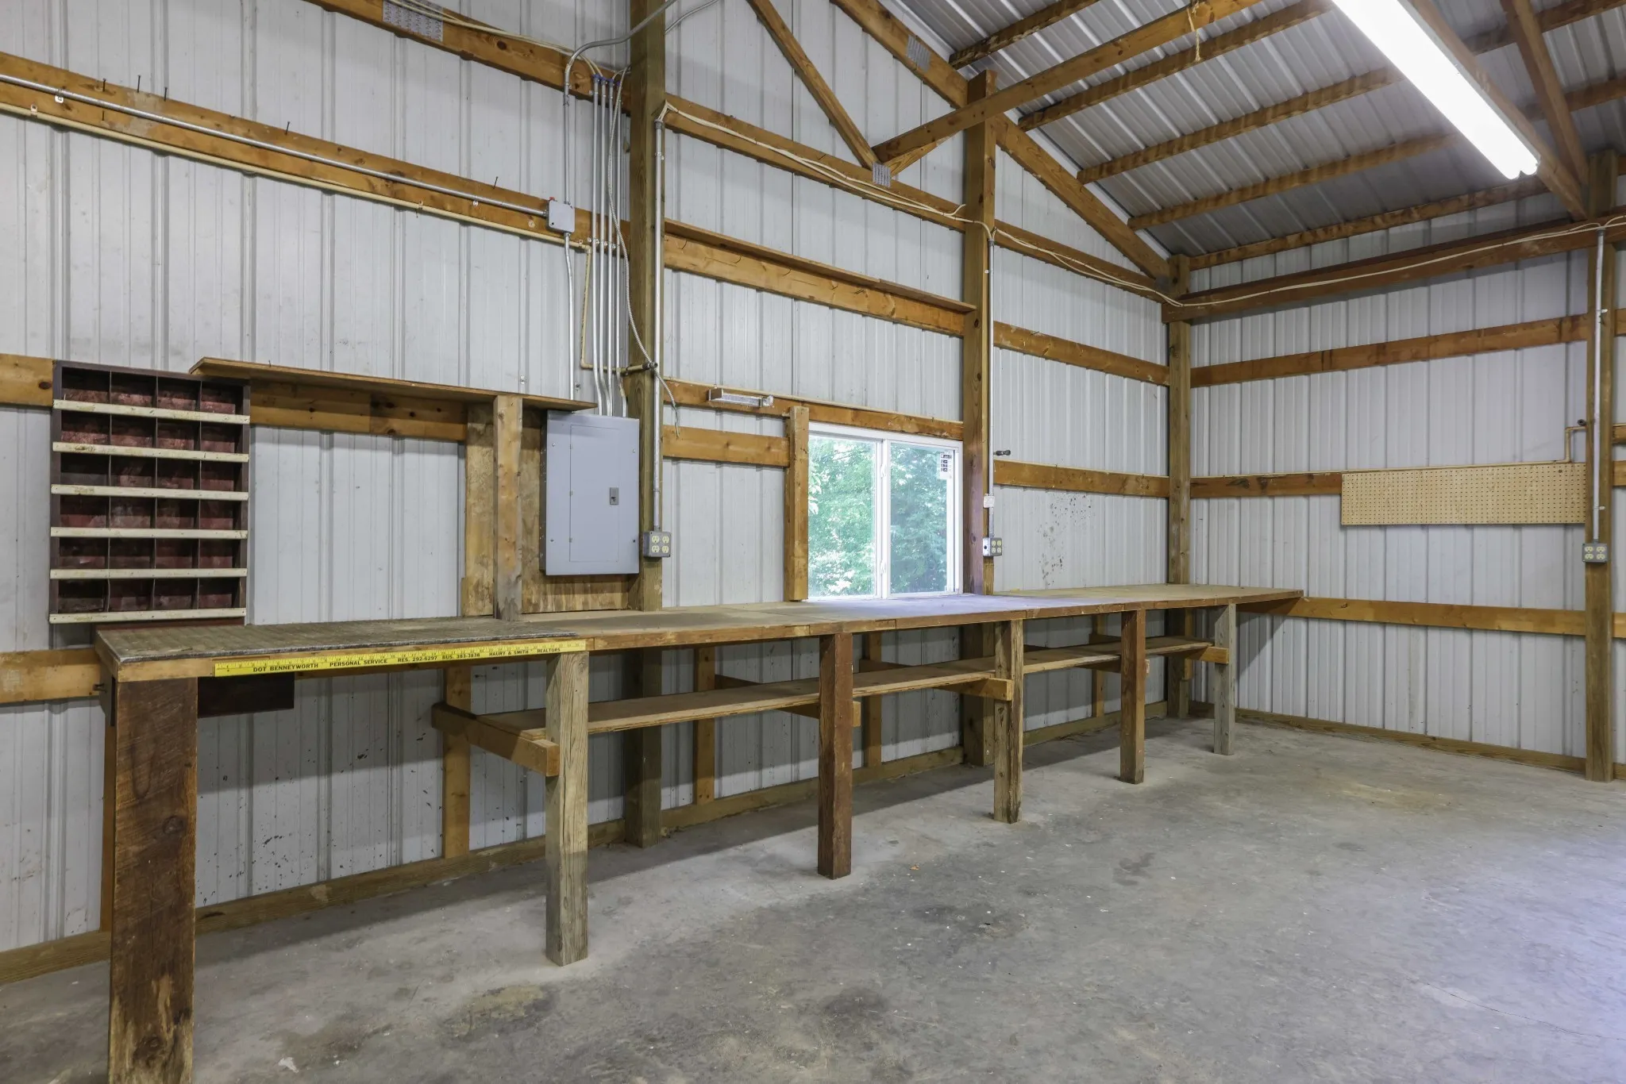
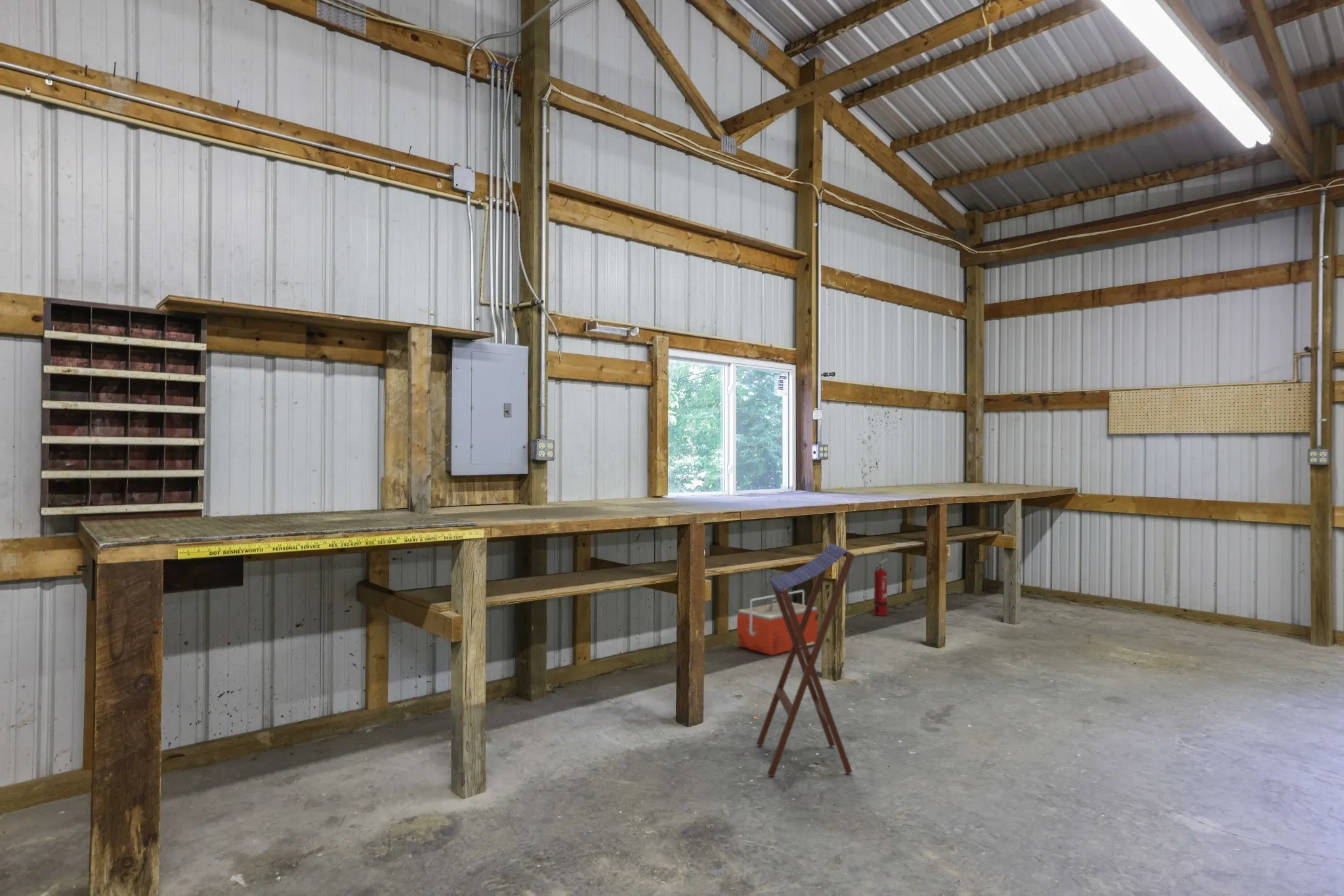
+ fire extinguisher (881, 586)
+ stool (803, 653)
+ cooler (778, 619)
